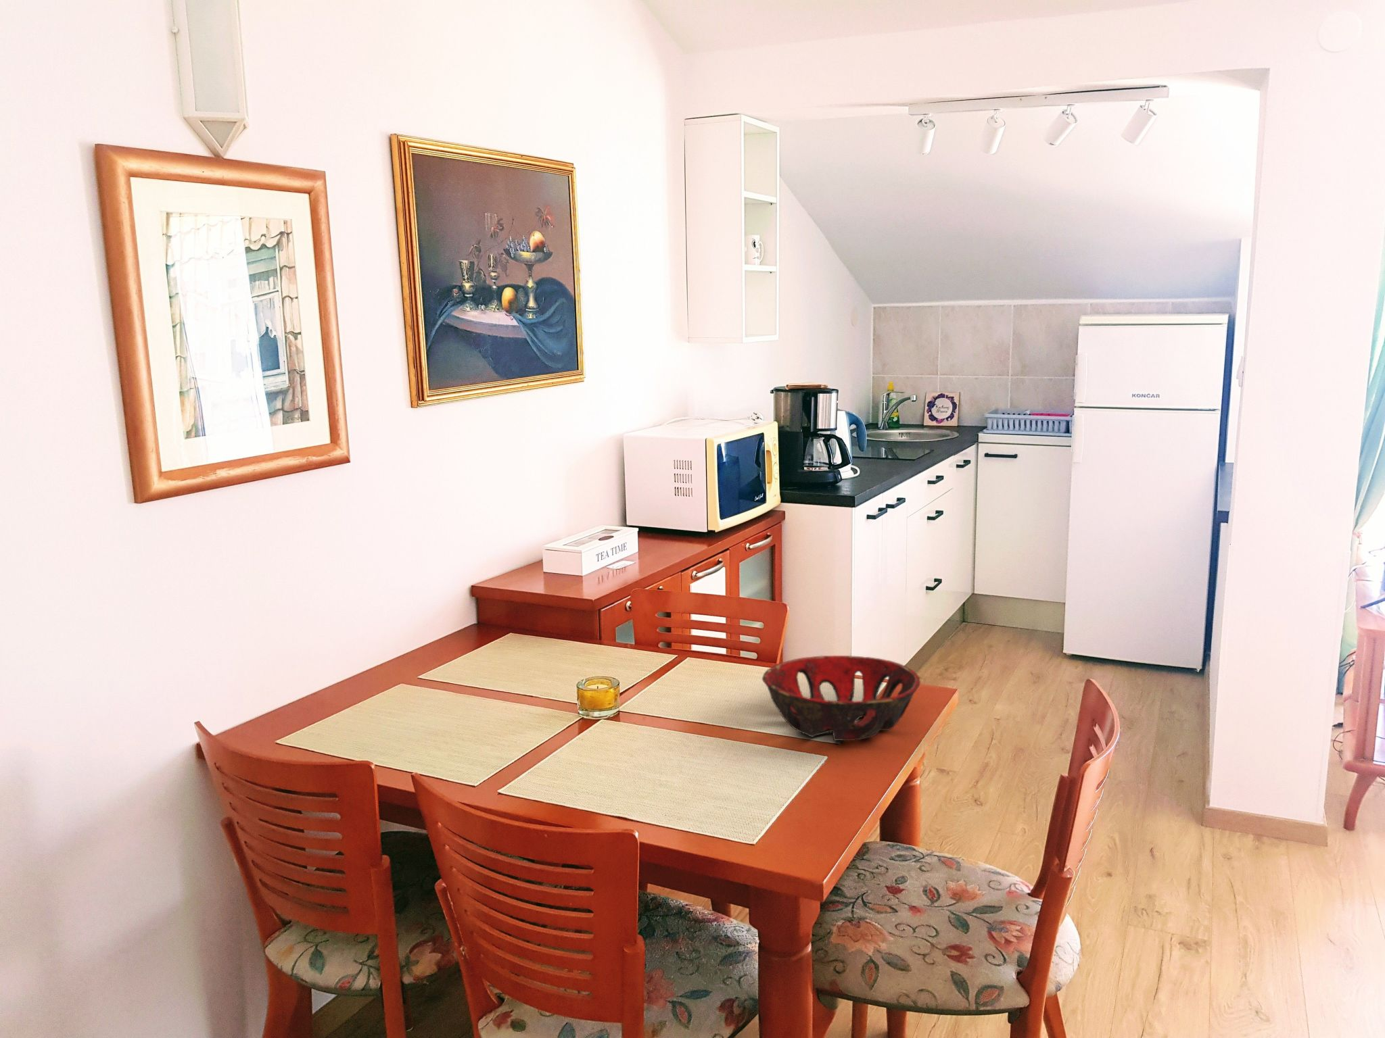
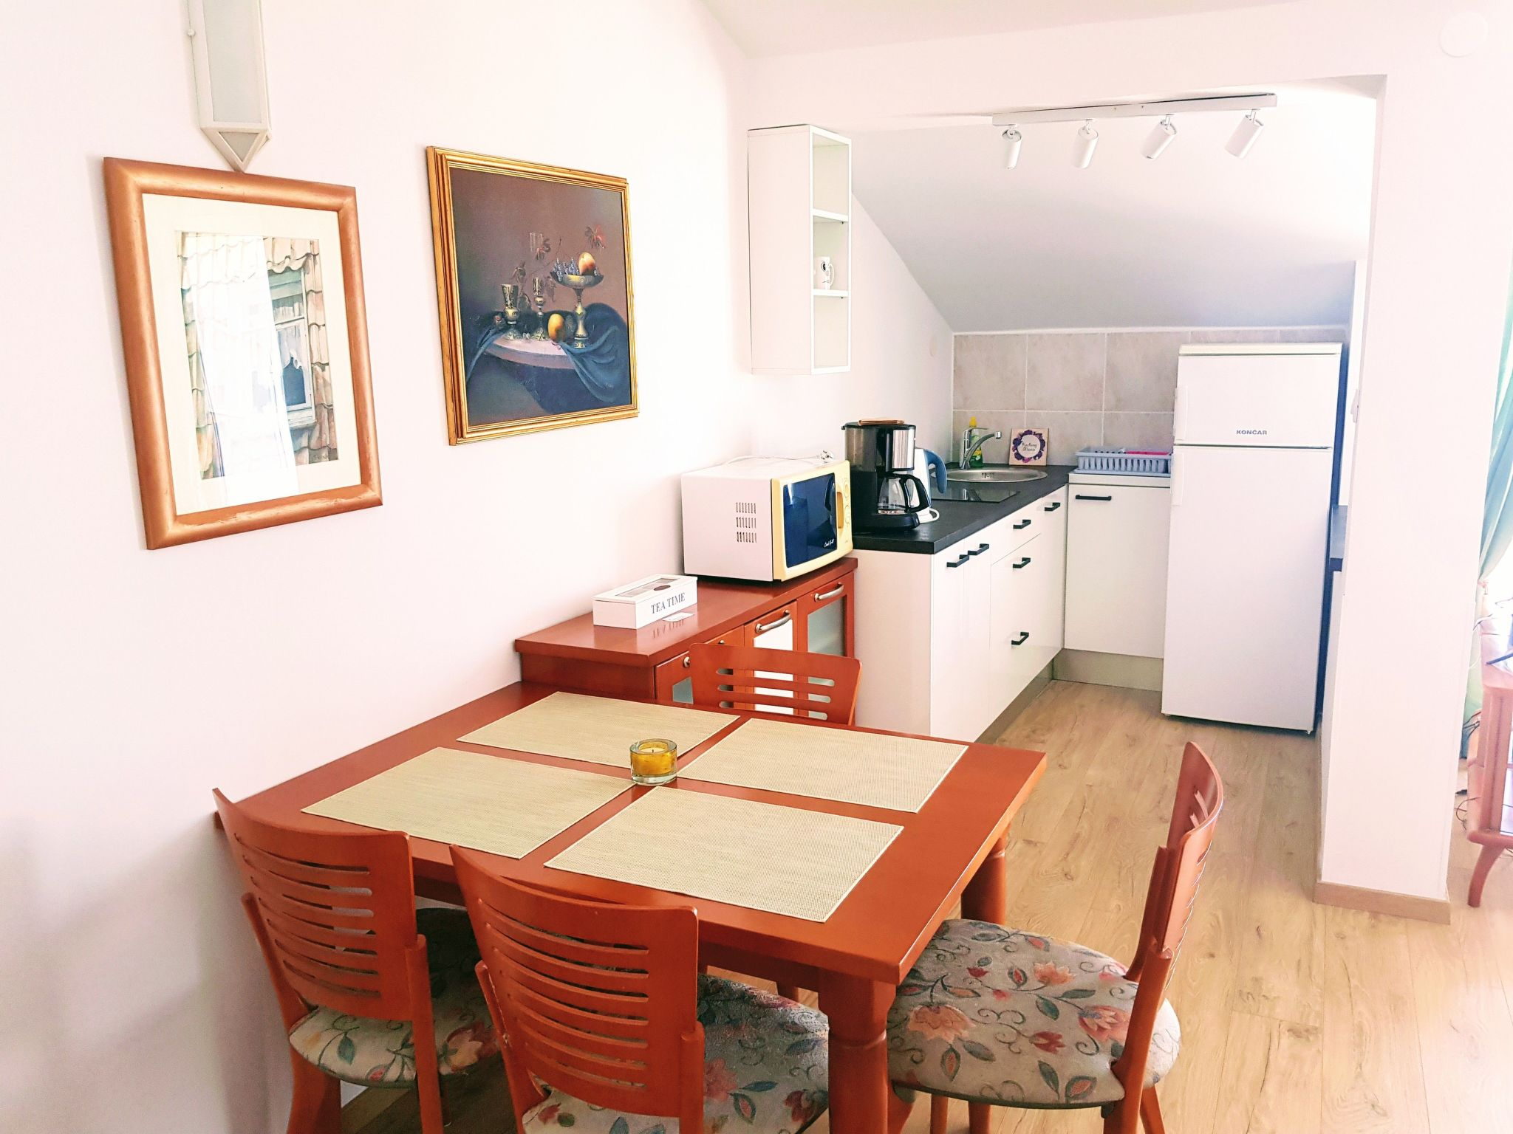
- decorative bowl (840, 699)
